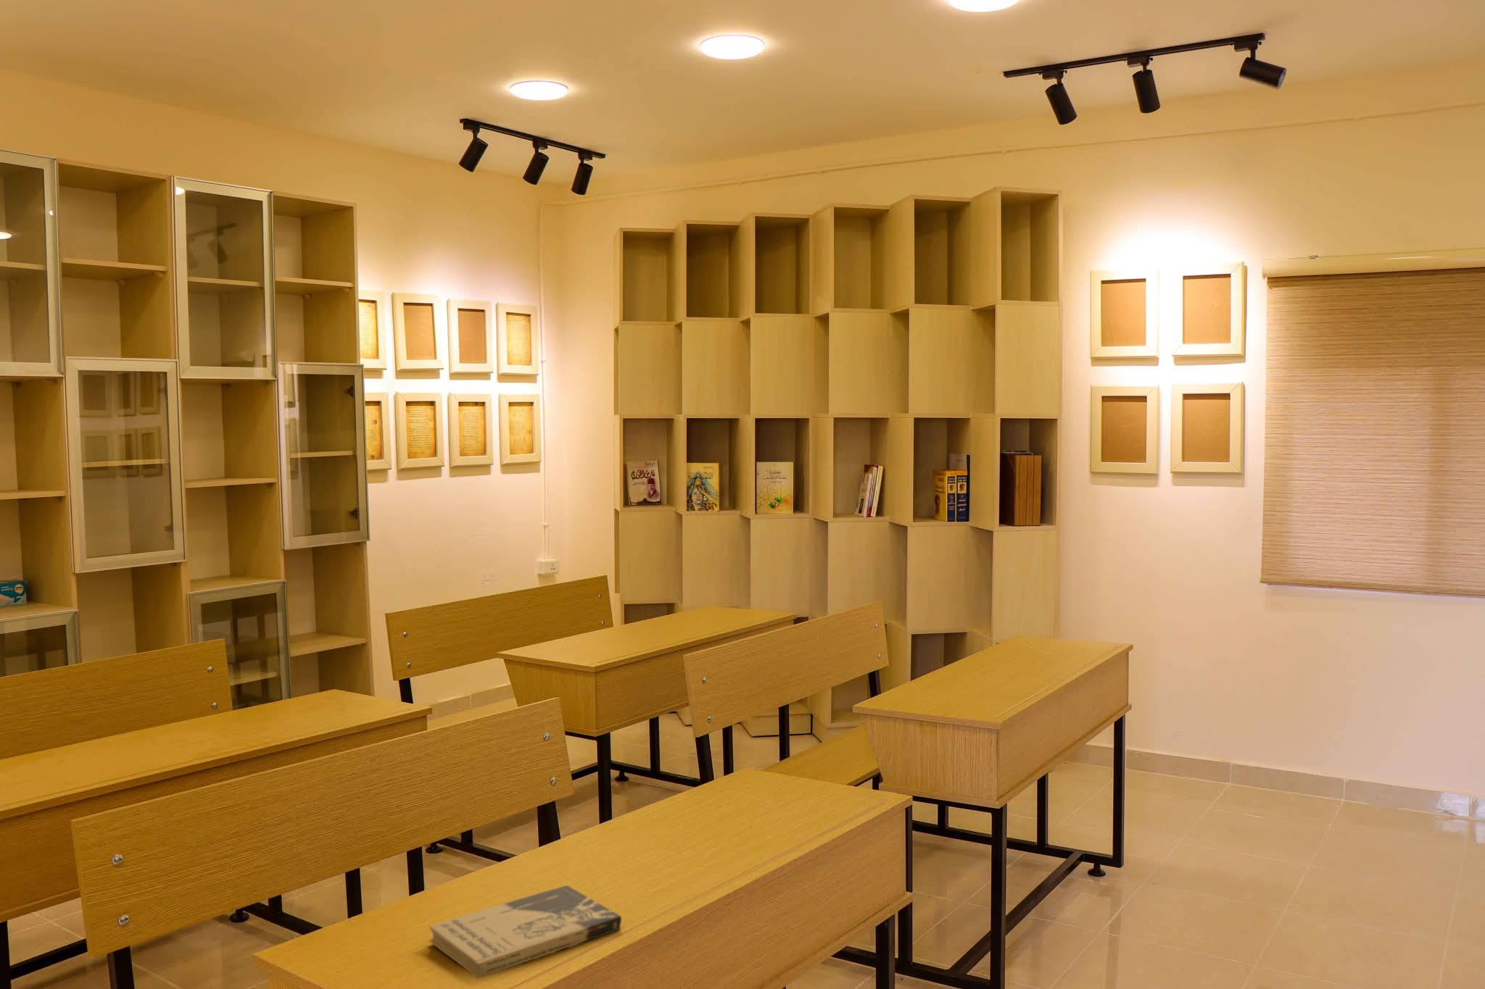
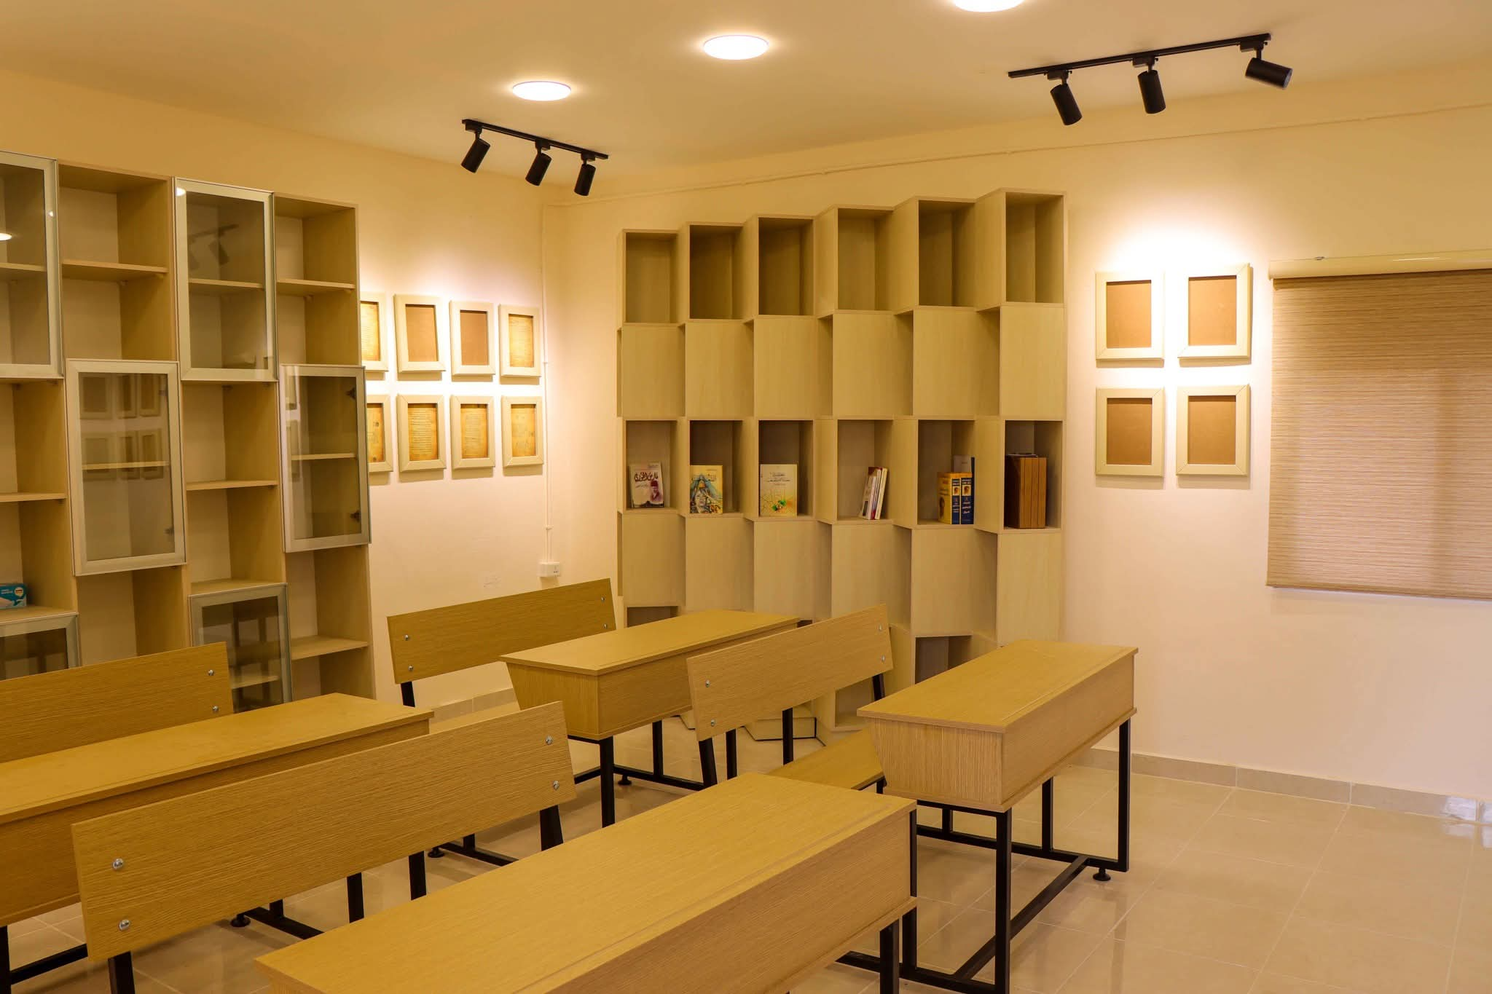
- book (526, 927)
